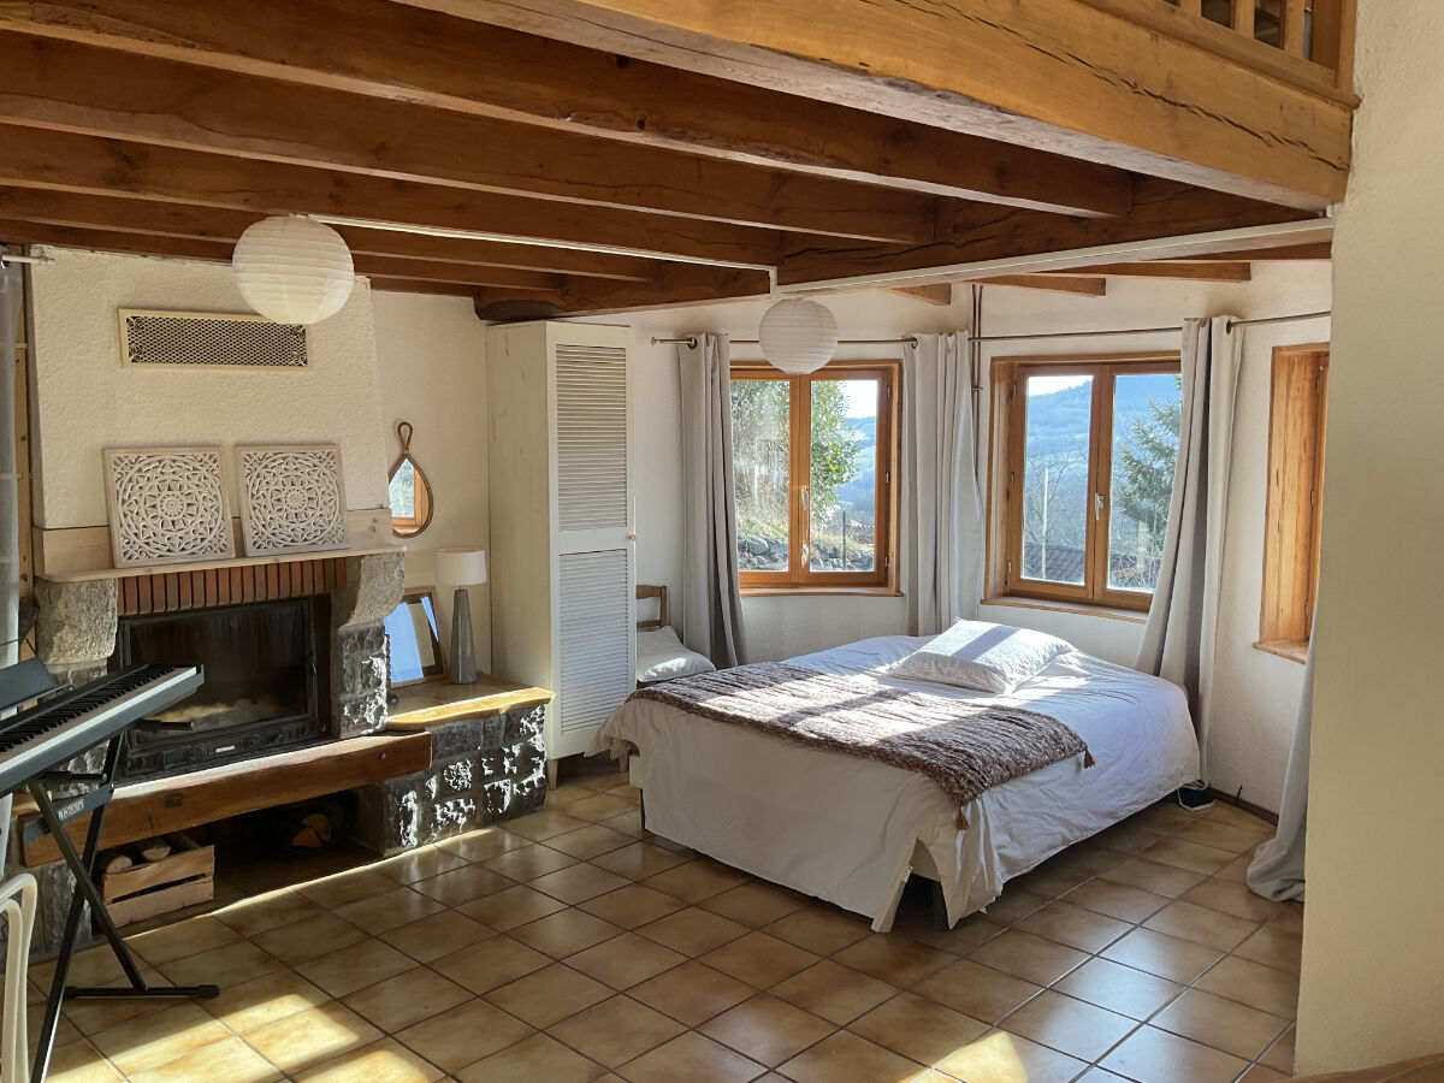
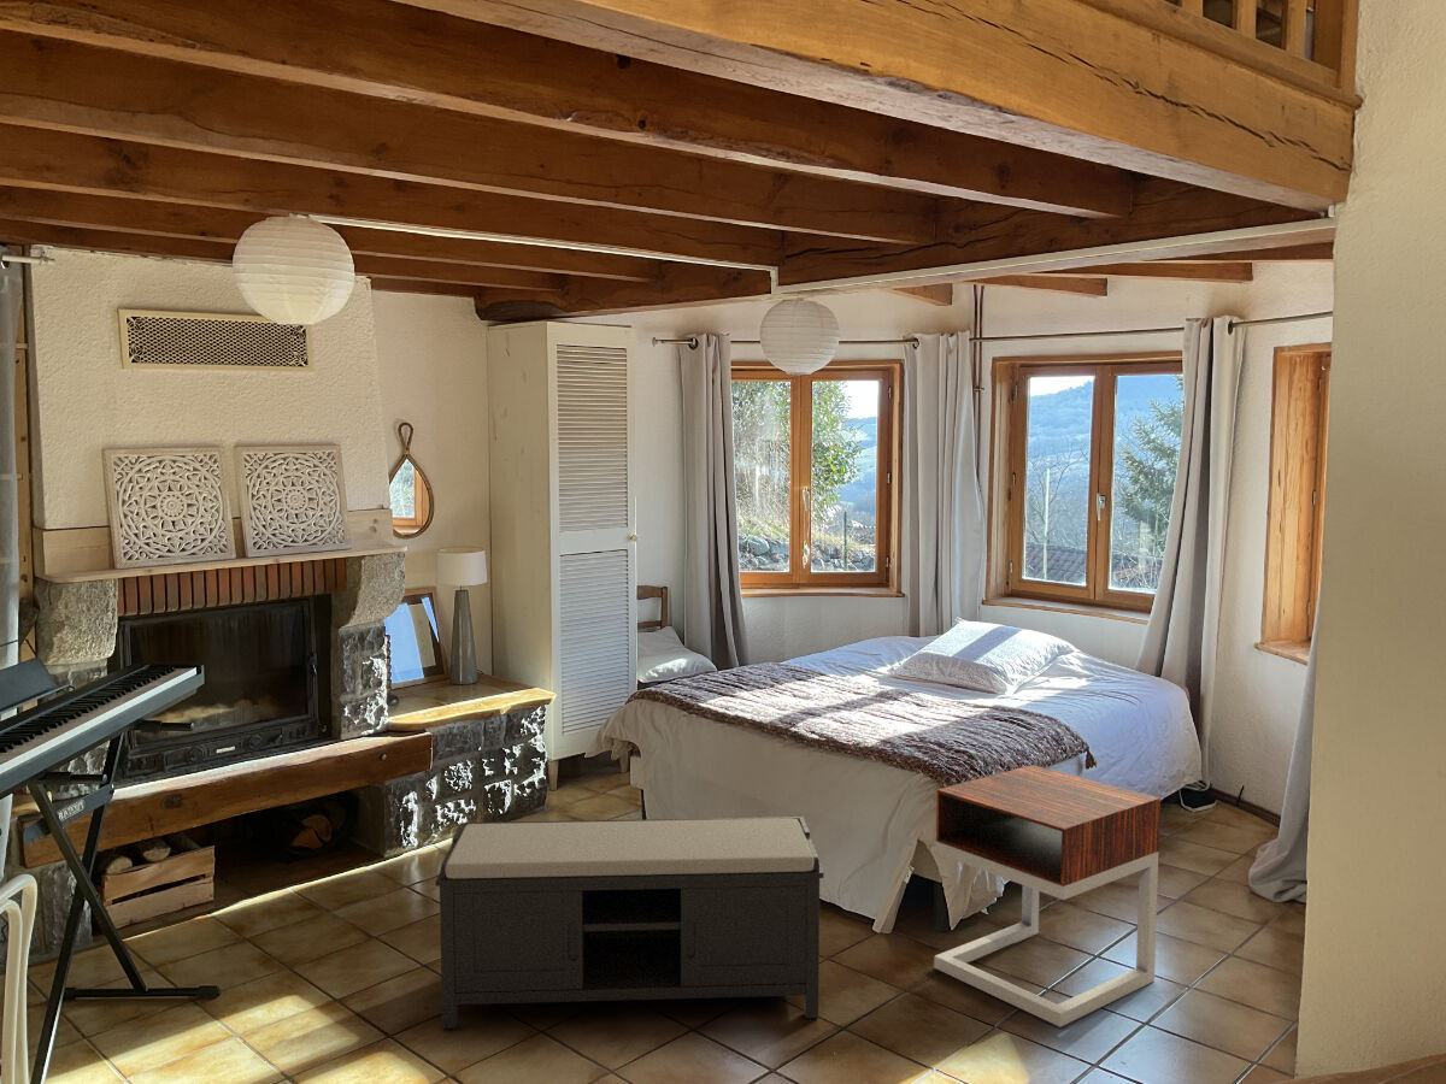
+ bench (633, 915)
+ nightstand (1045, 884)
